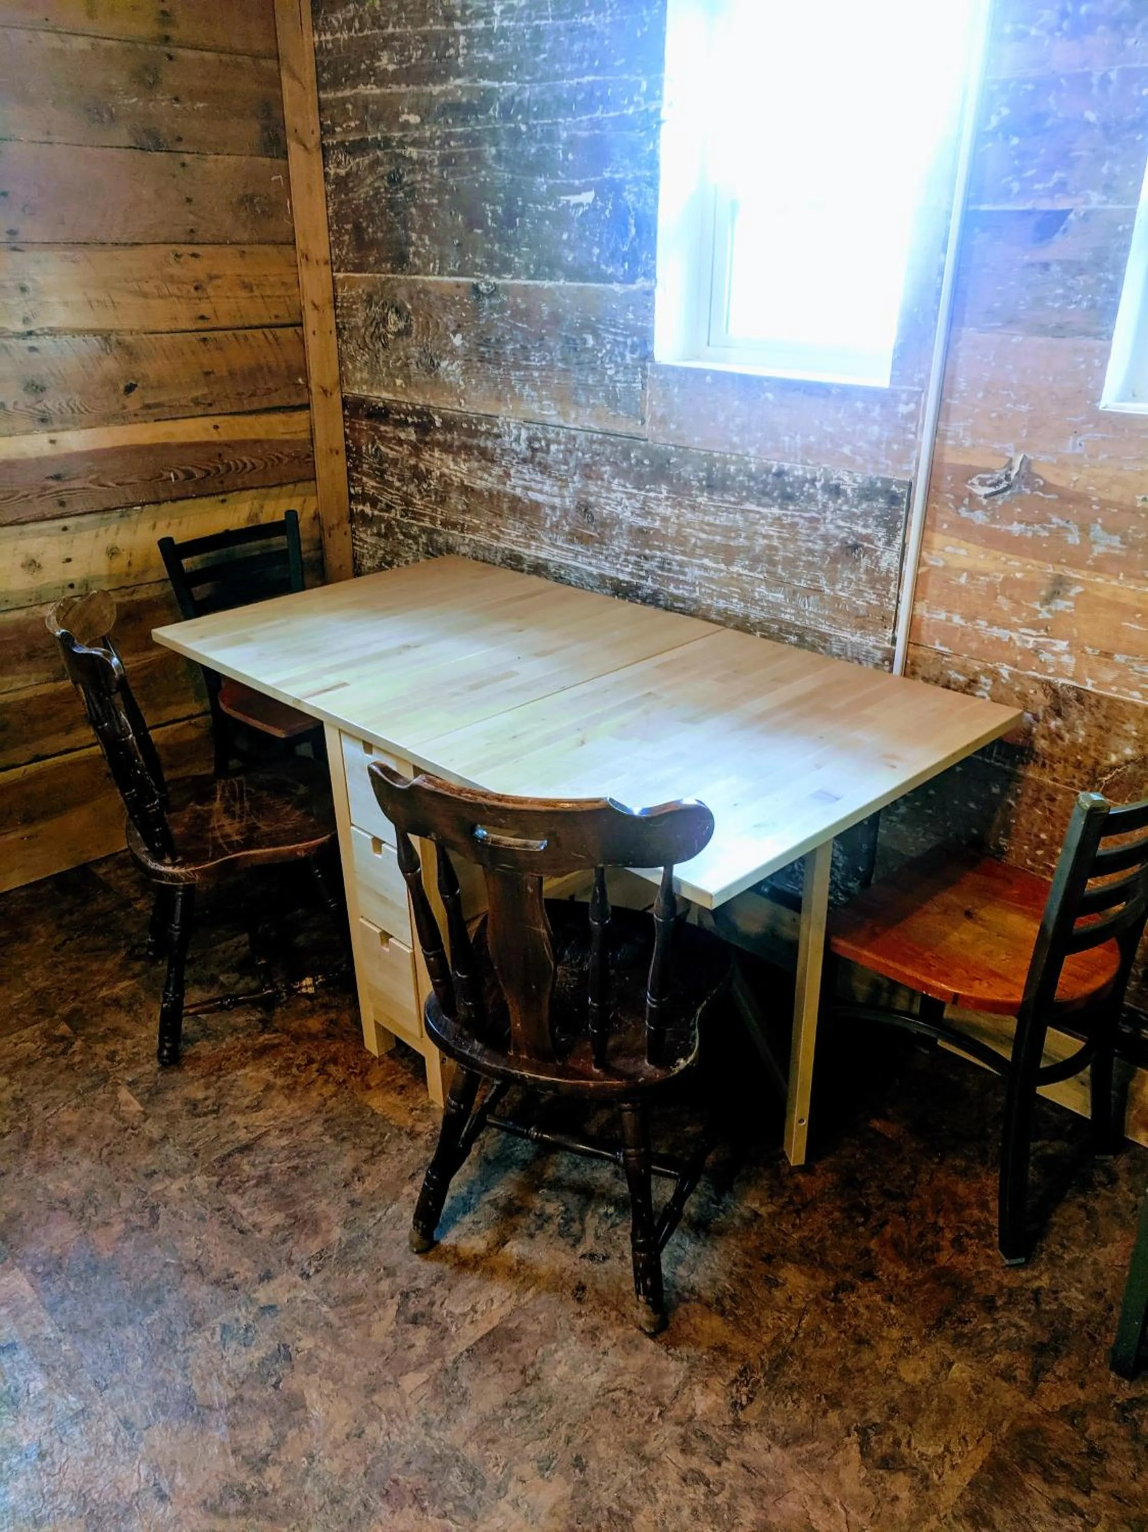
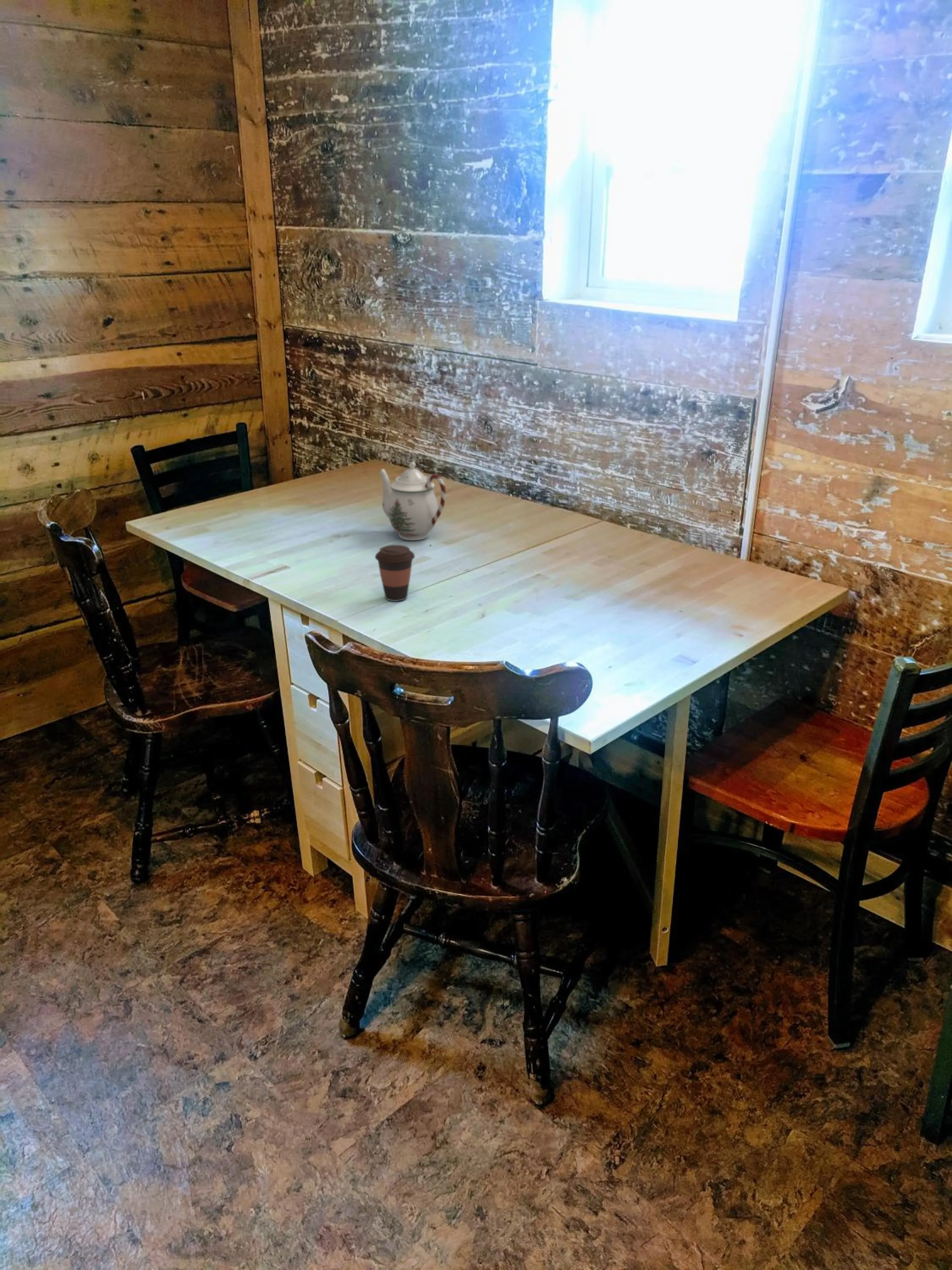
+ teapot (411, 499)
+ coffee cup (395, 573)
